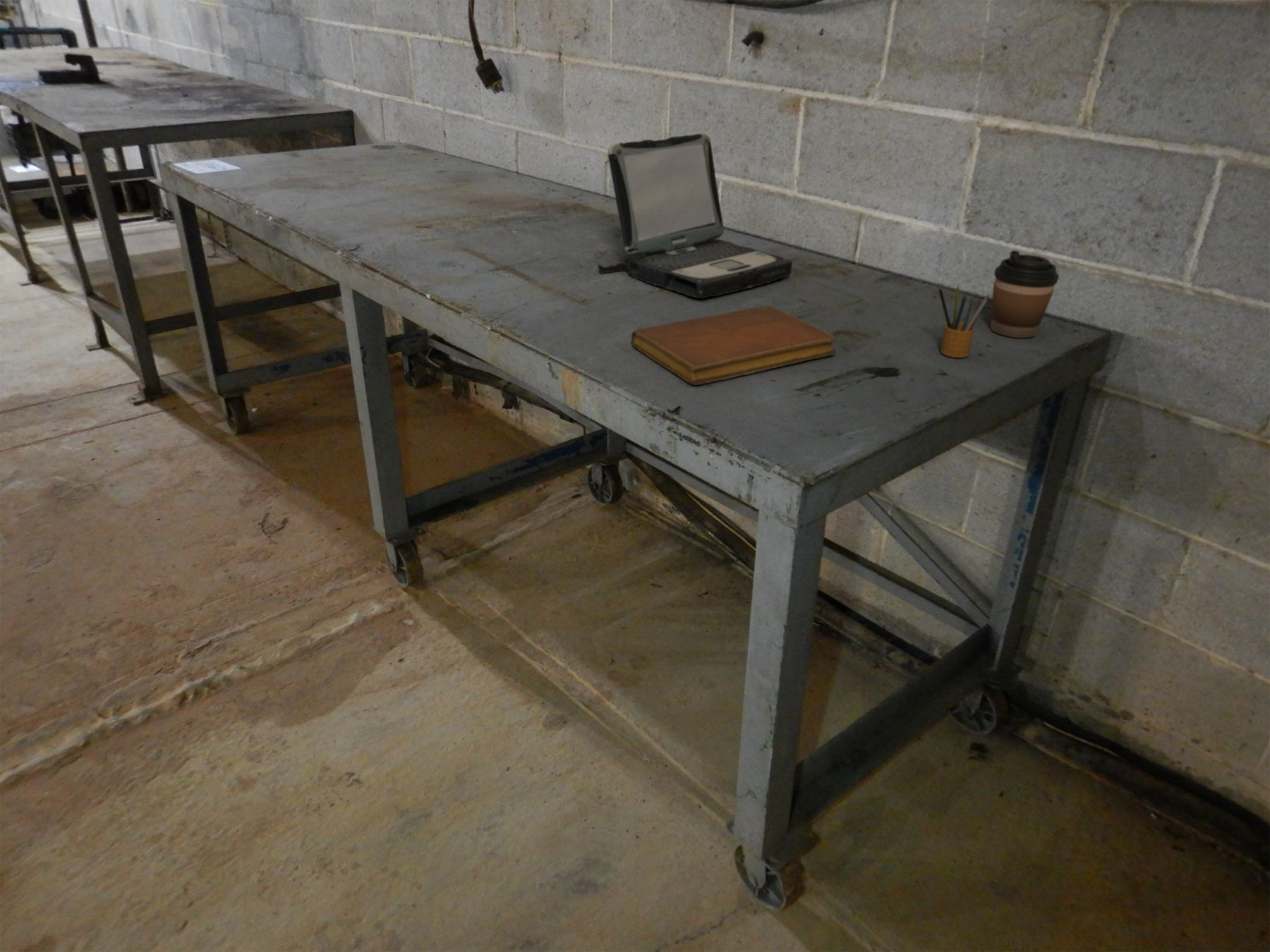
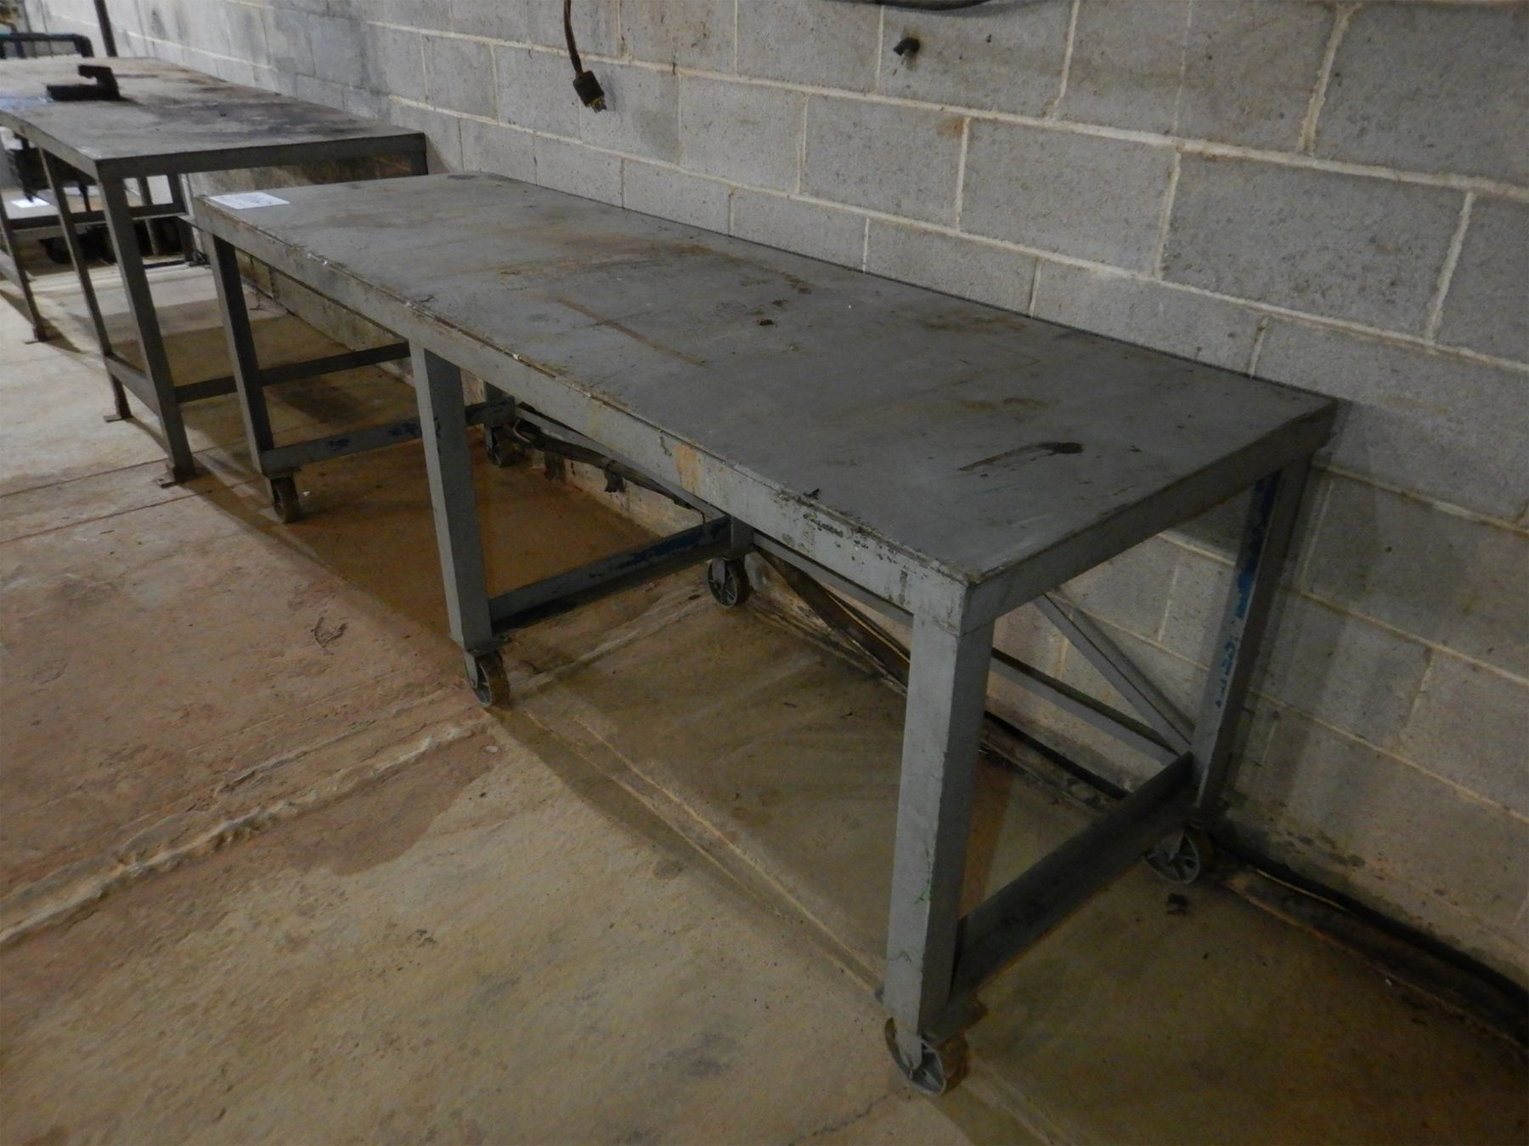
- notebook (733, 341)
- laptop (697, 211)
- pencil box (958, 319)
- coffee cup (1022, 293)
